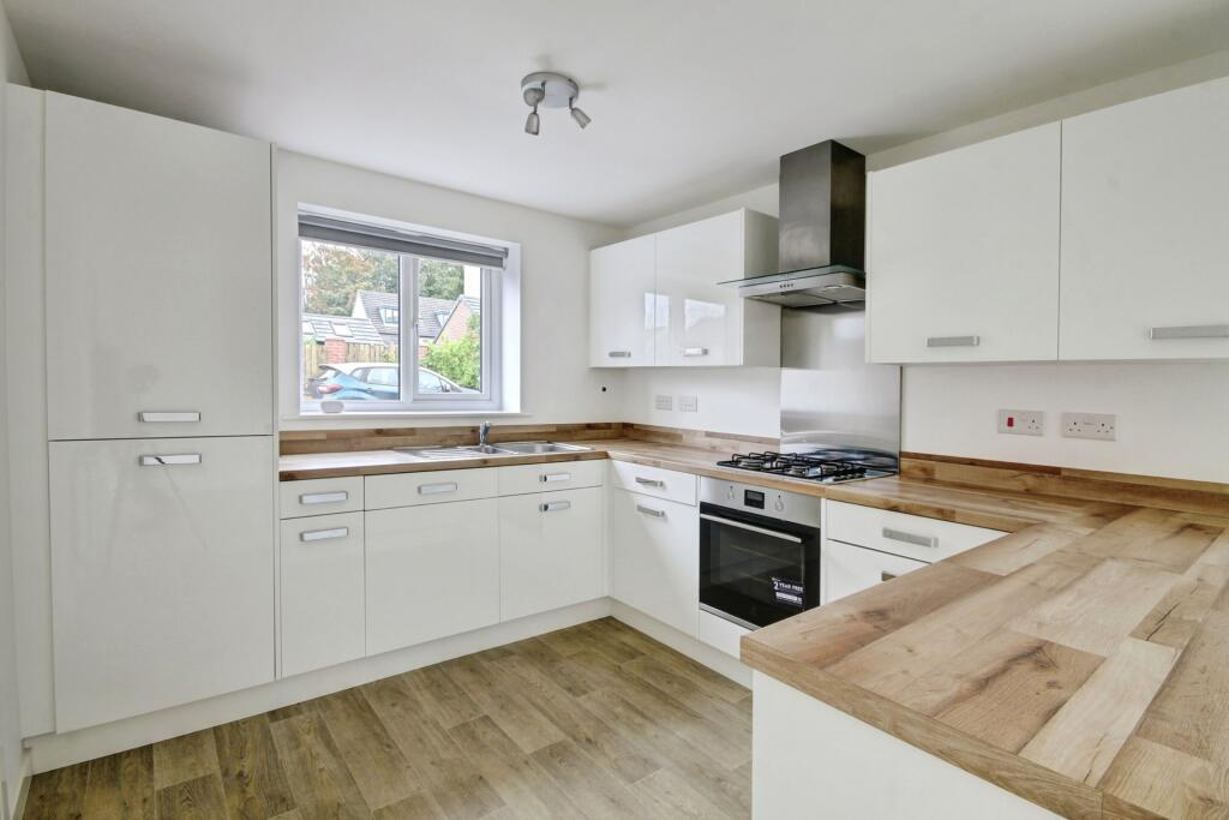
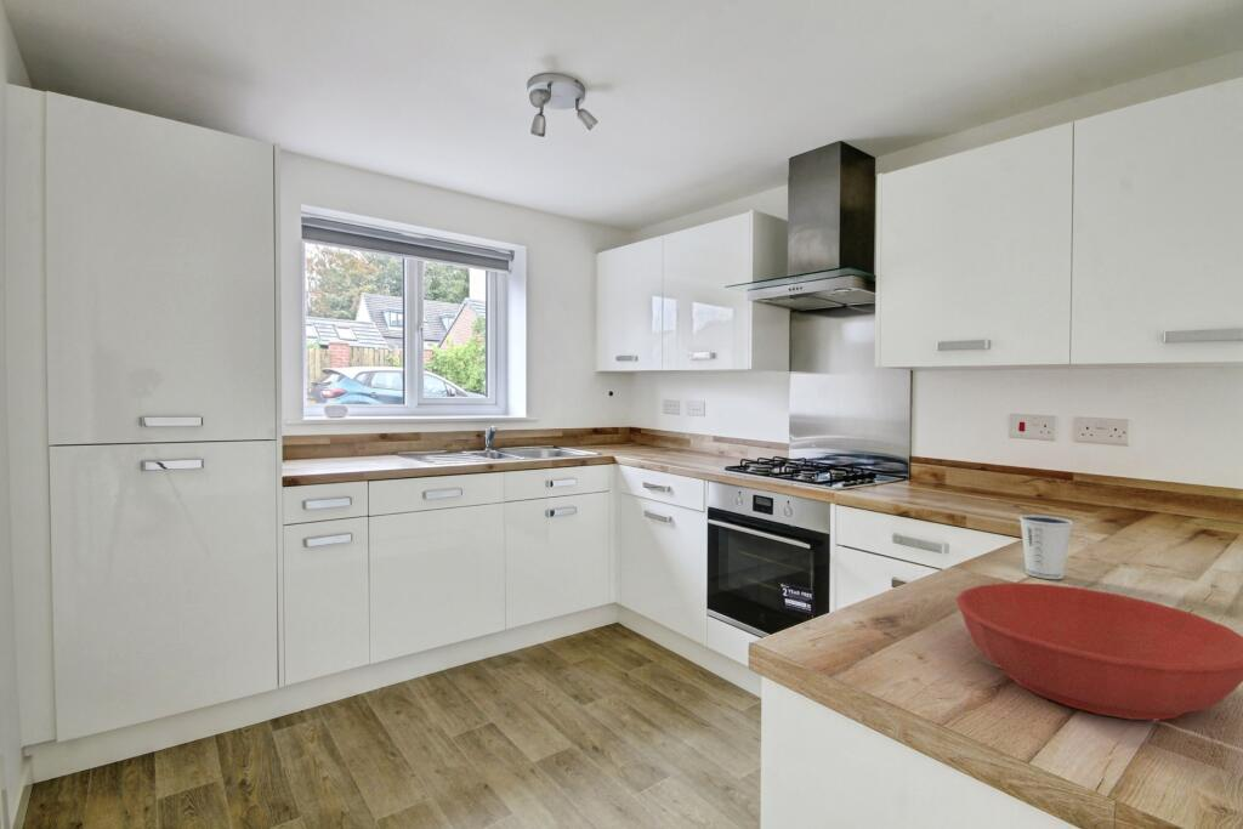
+ dixie cup (1044, 547)
+ bowl (1089, 649)
